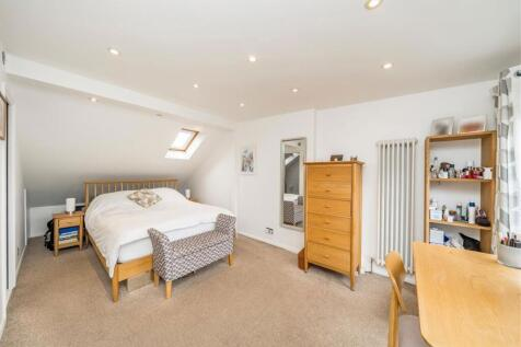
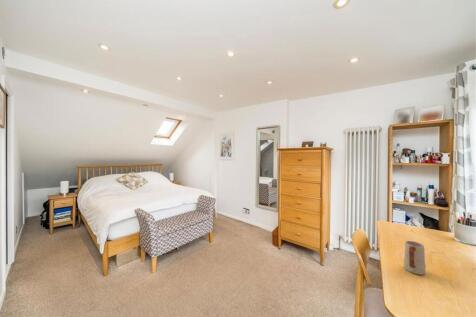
+ mug (413, 257)
